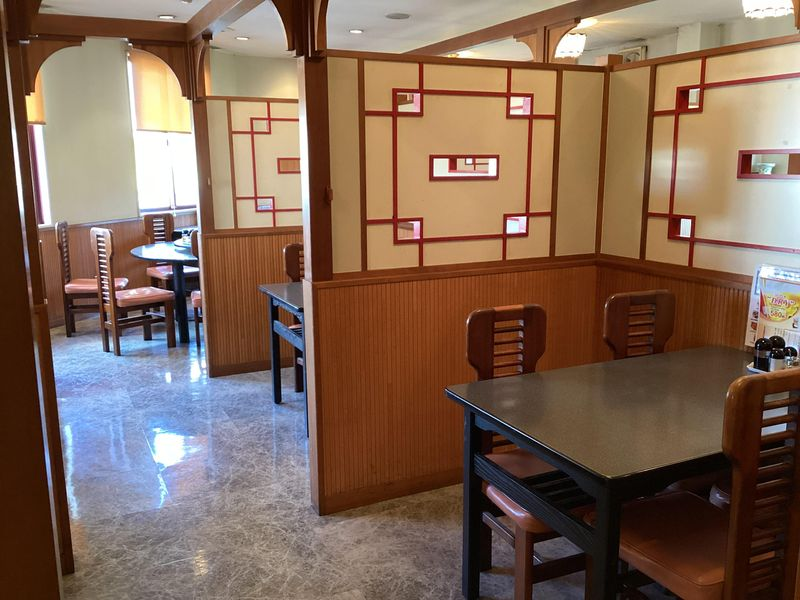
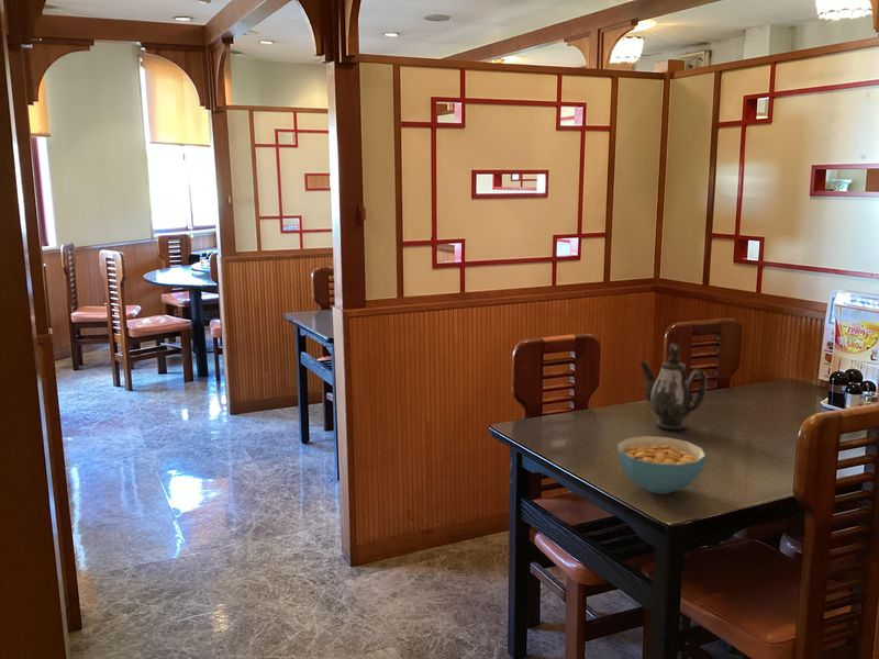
+ cereal bowl (659, 469)
+ teapot (670, 384)
